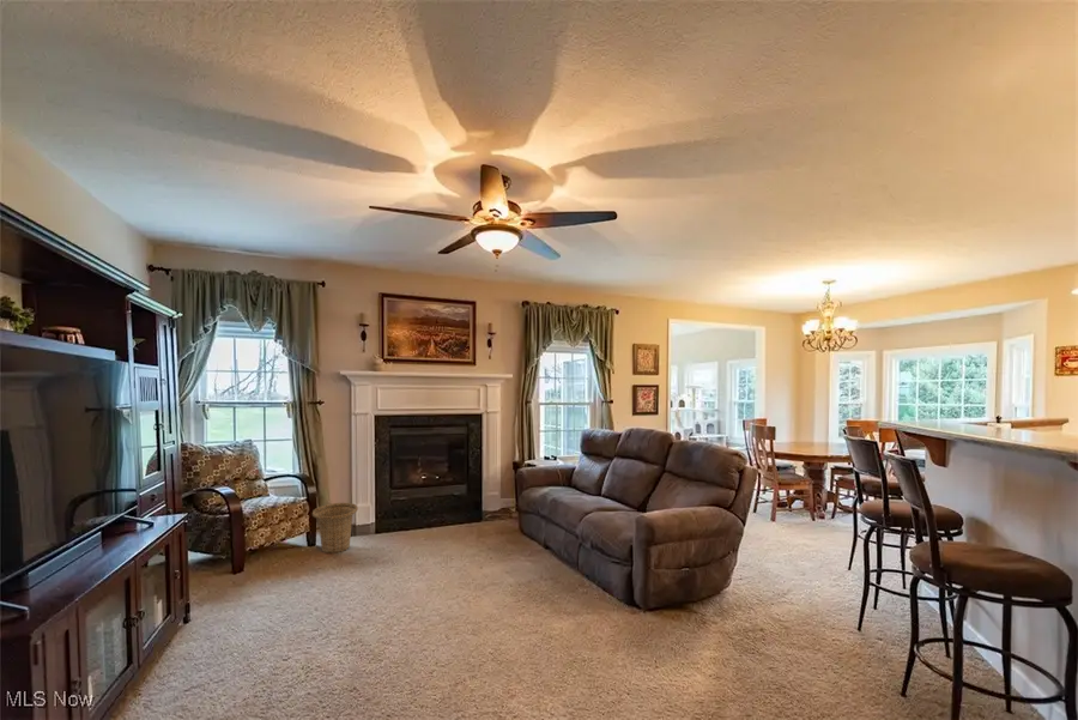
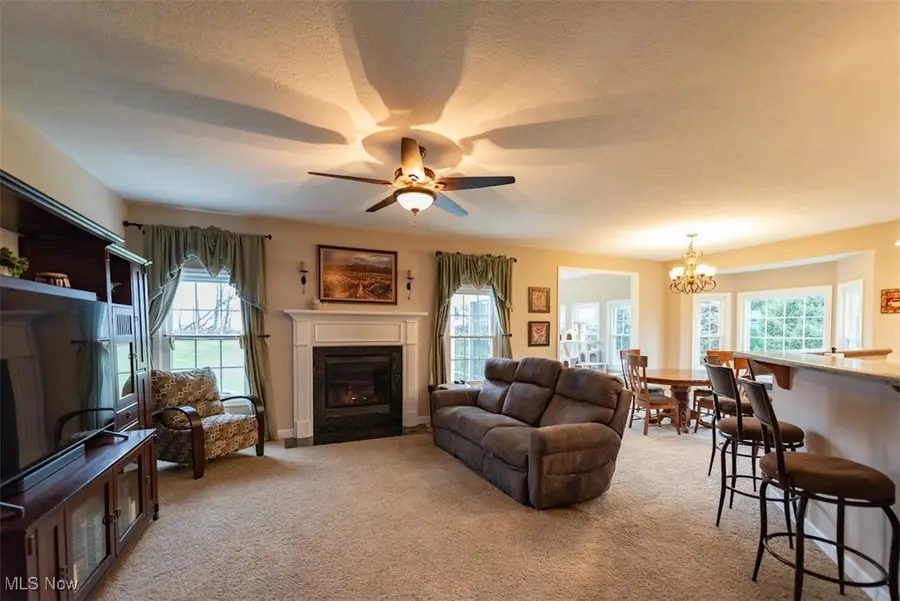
- basket (335, 528)
